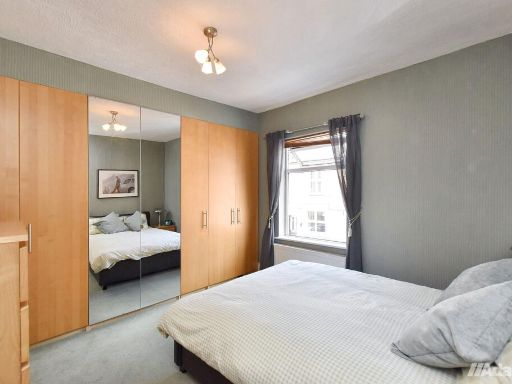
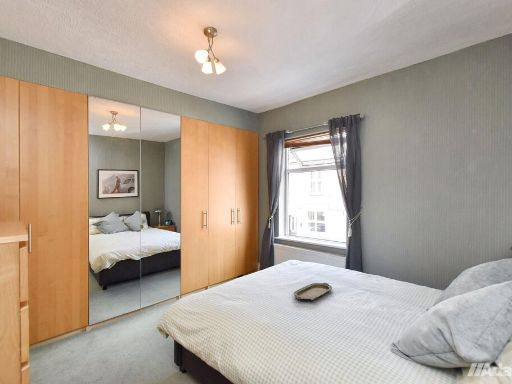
+ serving tray (313, 291)
